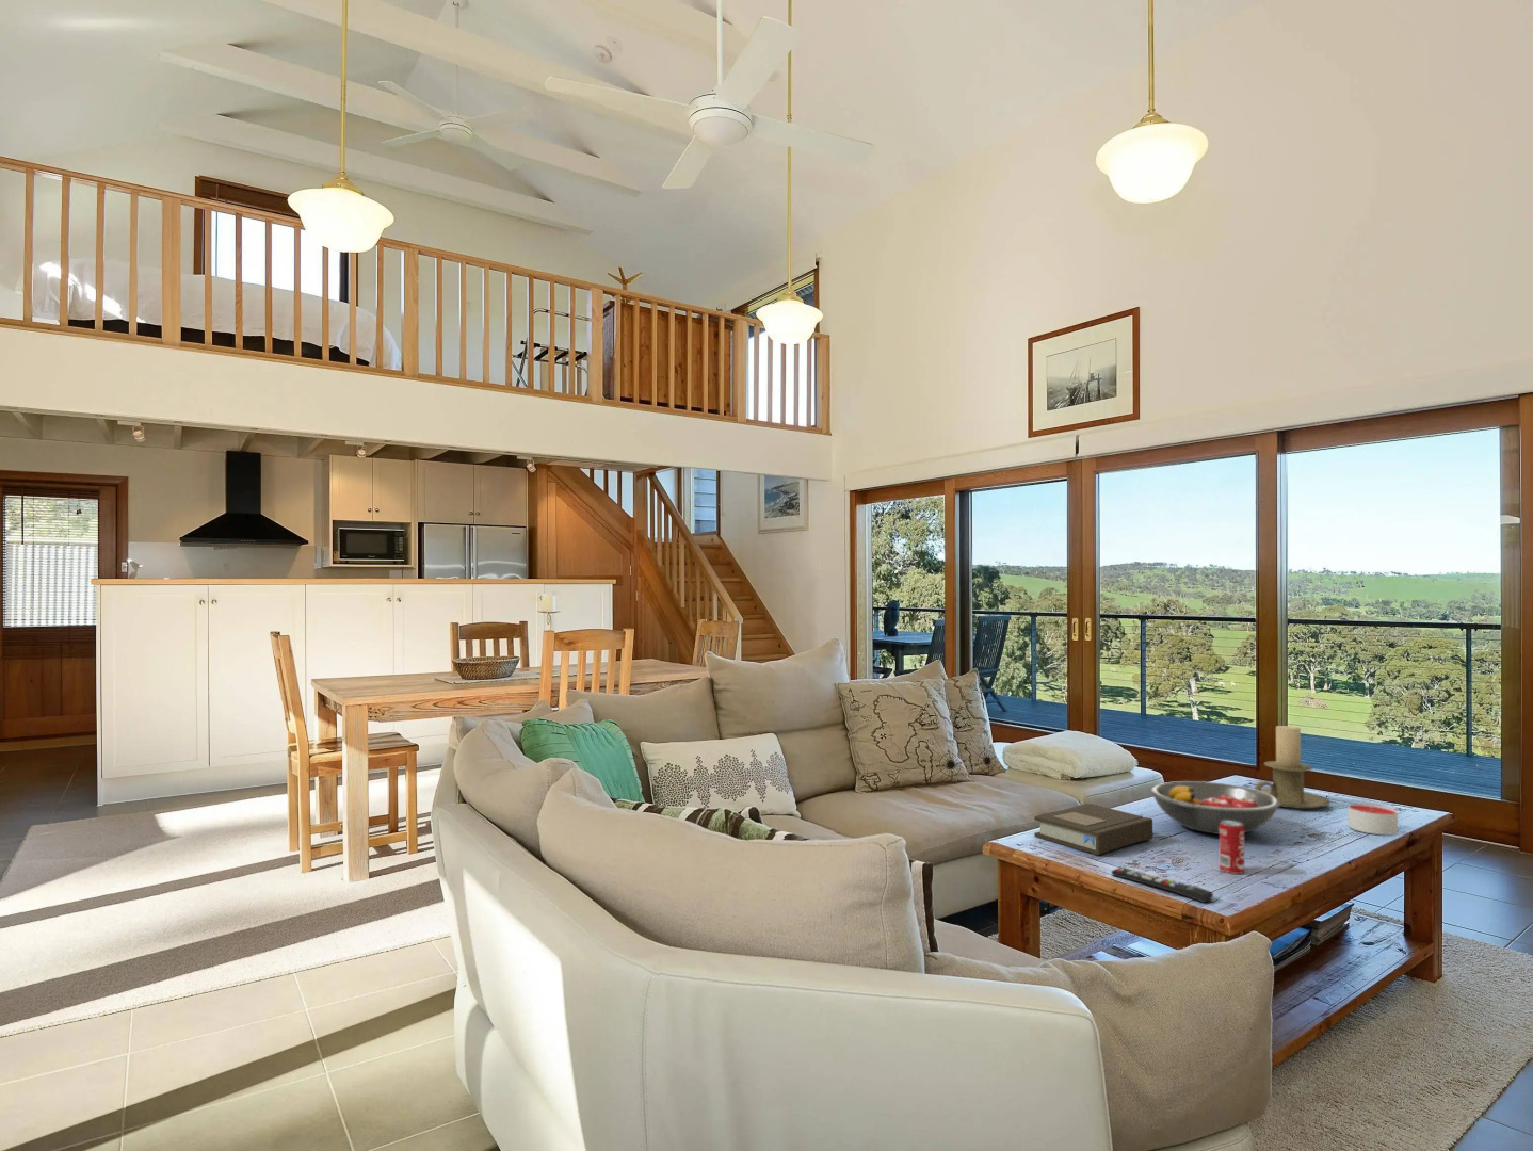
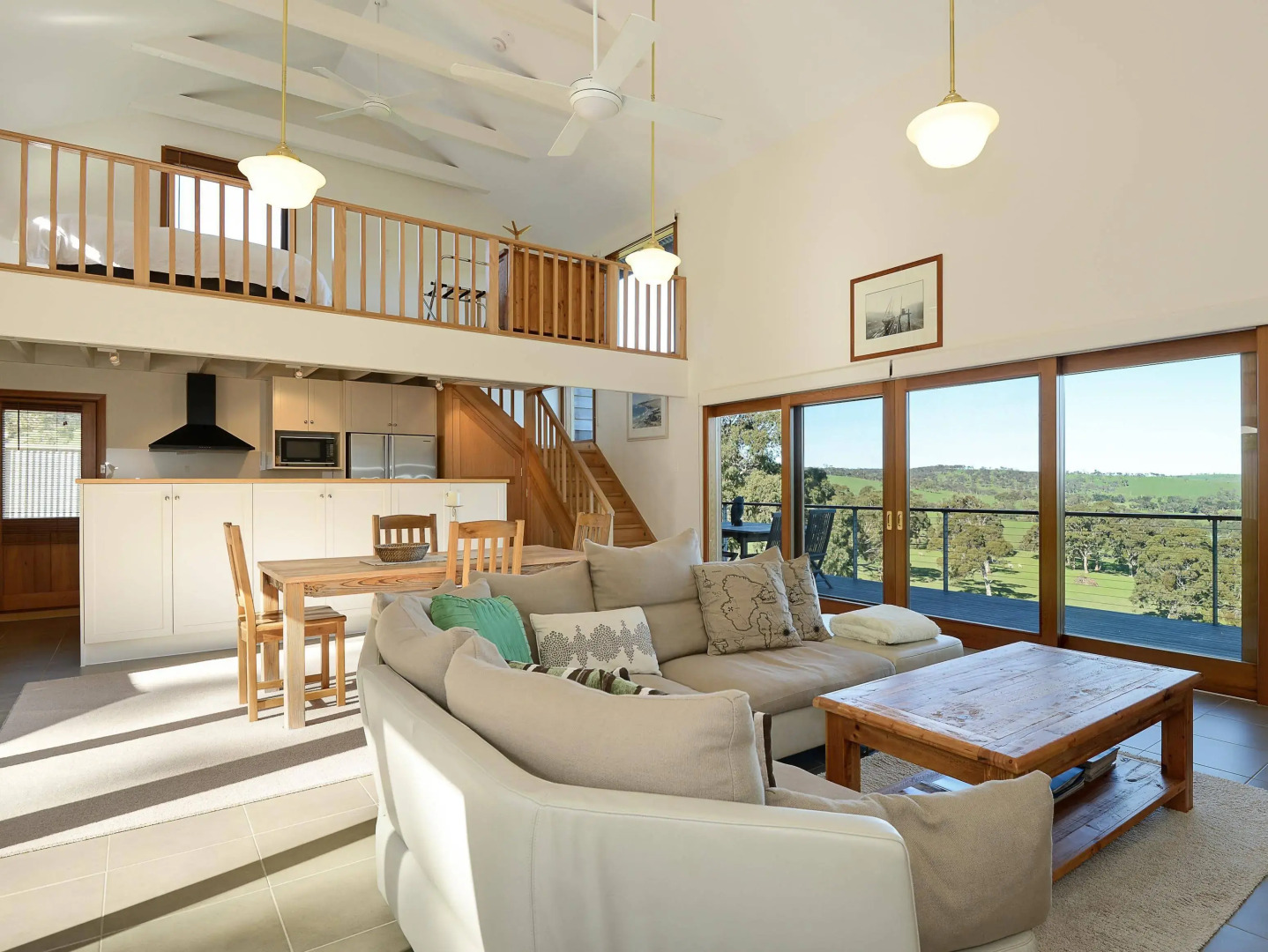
- fruit bowl (1213, 806)
- candle (1372, 817)
- beverage can (1231, 846)
- remote control (1159, 883)
- candle holder (1288, 763)
- book (1093, 827)
